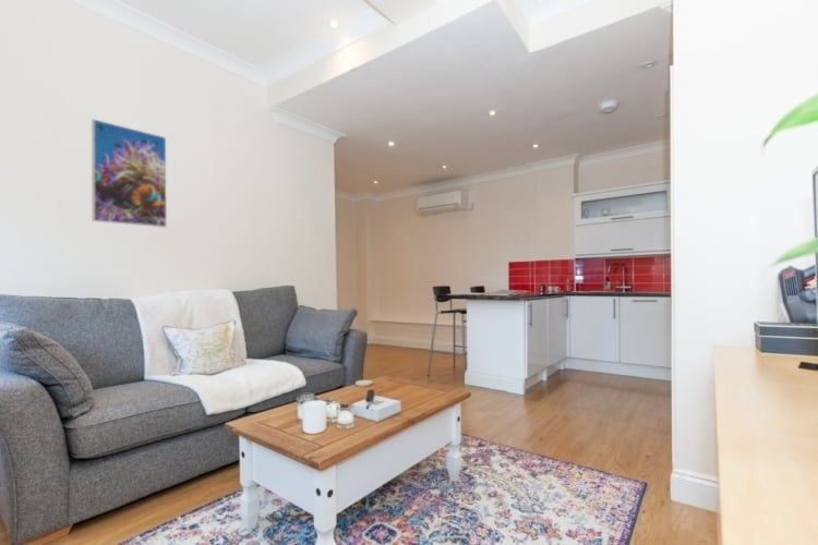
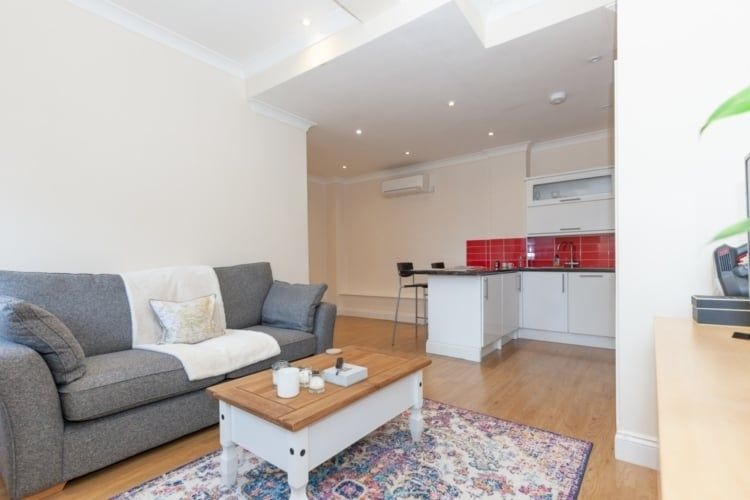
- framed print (131, 177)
